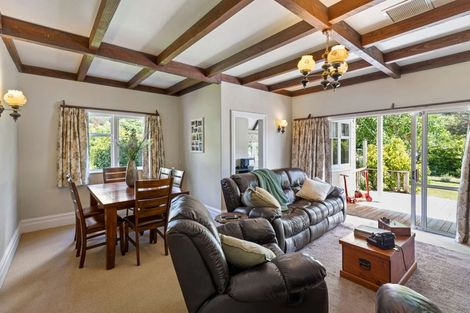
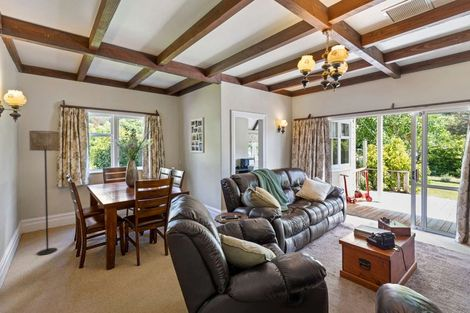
+ floor lamp (46, 191)
